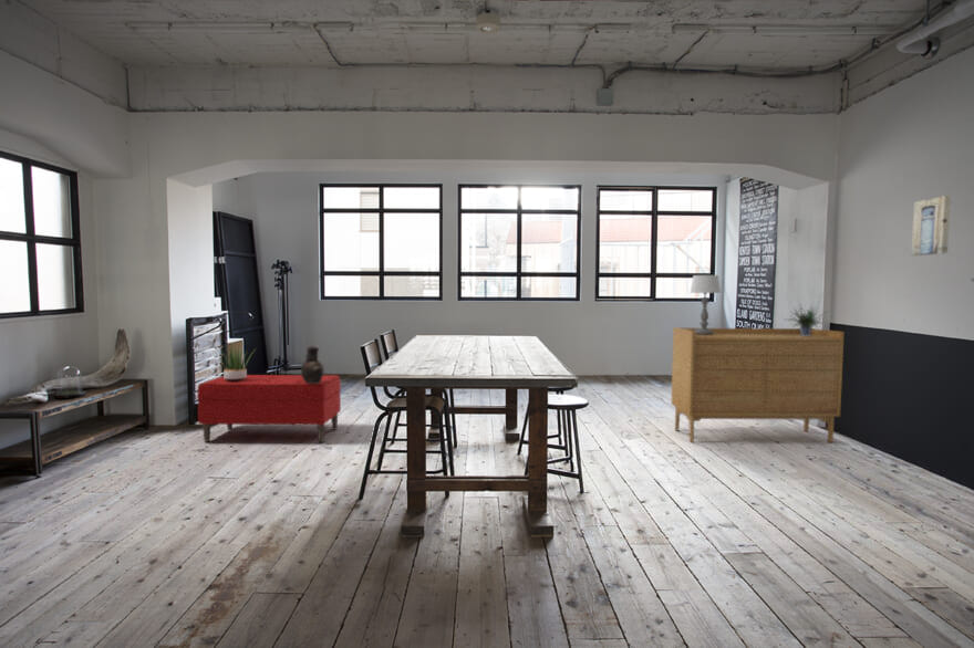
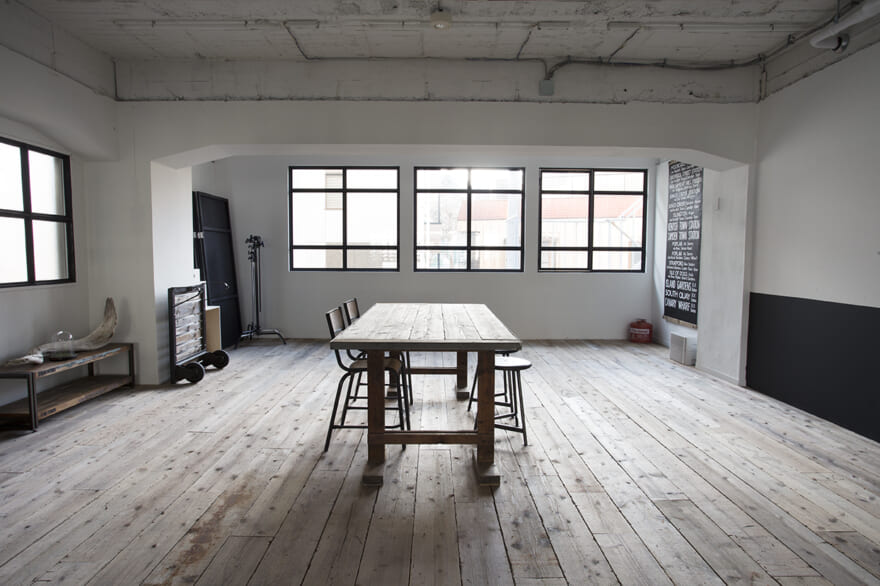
- ceramic vessel (312, 364)
- bench (272, 407)
- sideboard (753, 383)
- potted plant (235, 362)
- wall art (930, 227)
- potted plant (808, 316)
- table lamp (704, 304)
